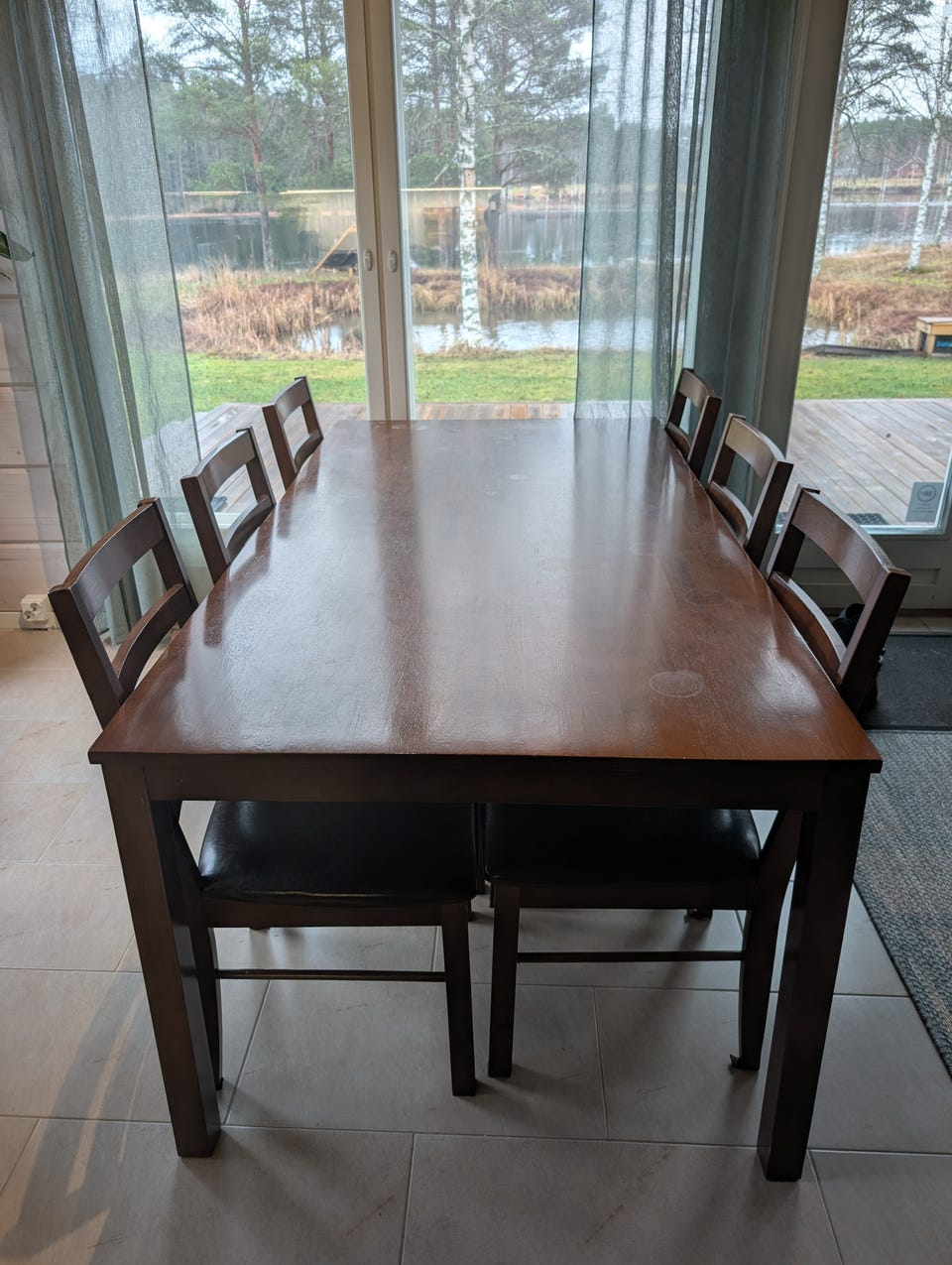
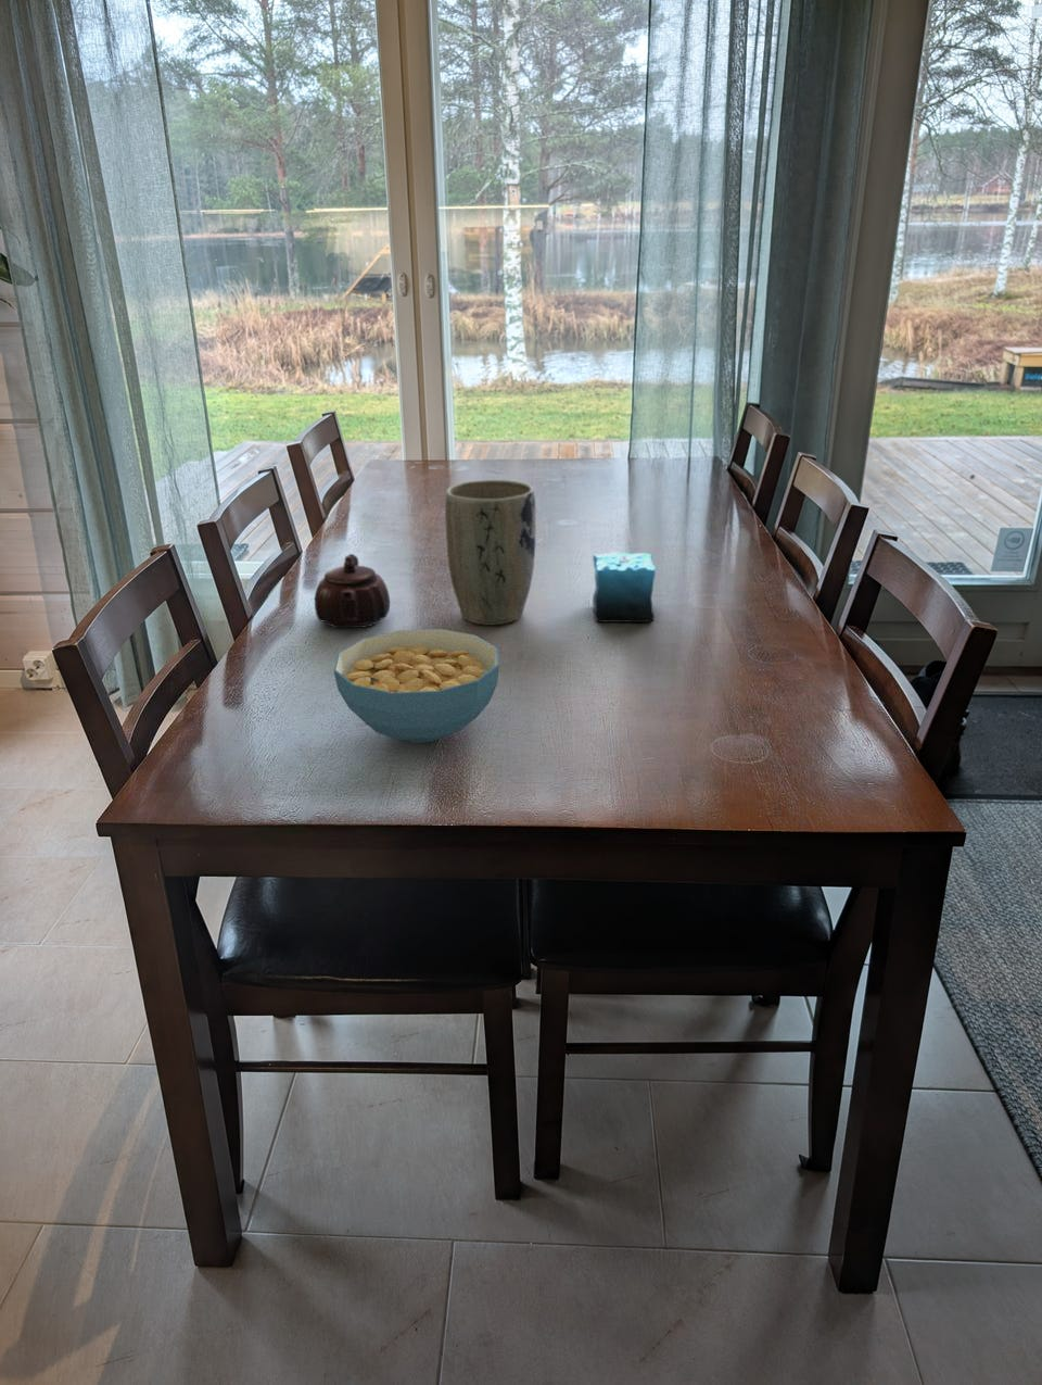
+ cereal bowl (419, 695)
+ candle (623, 576)
+ plant pot (491, 553)
+ teapot (351, 586)
